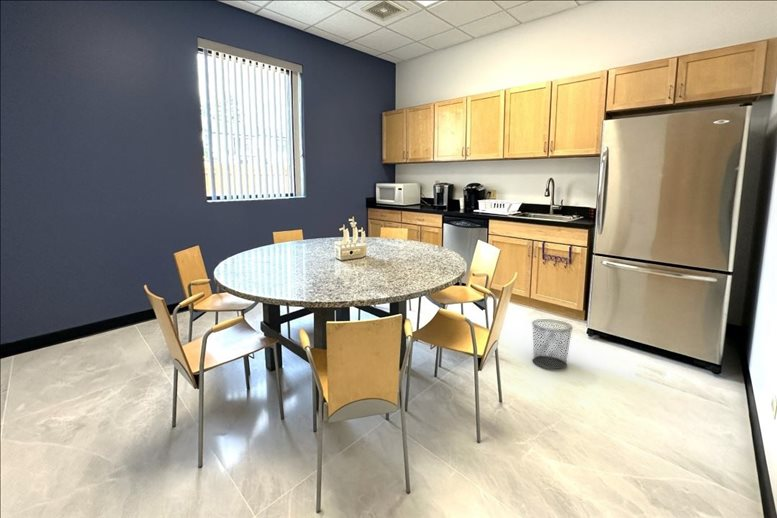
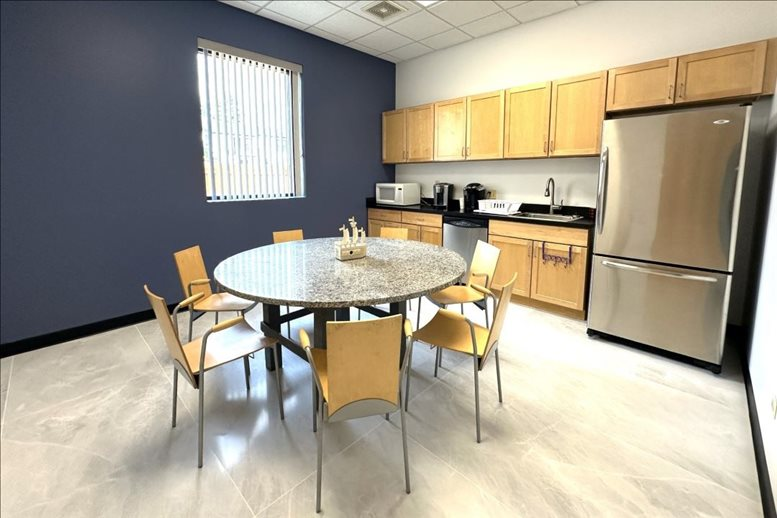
- waste bin (550, 344)
